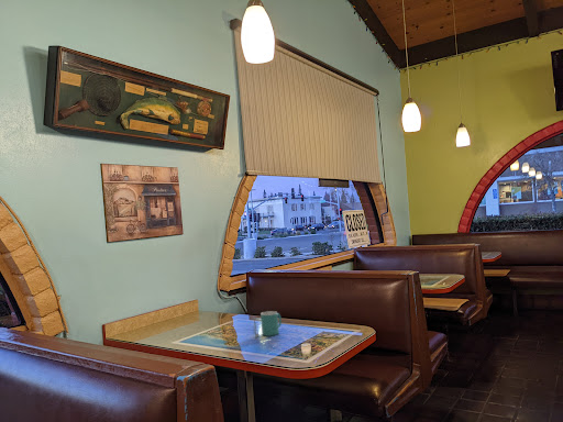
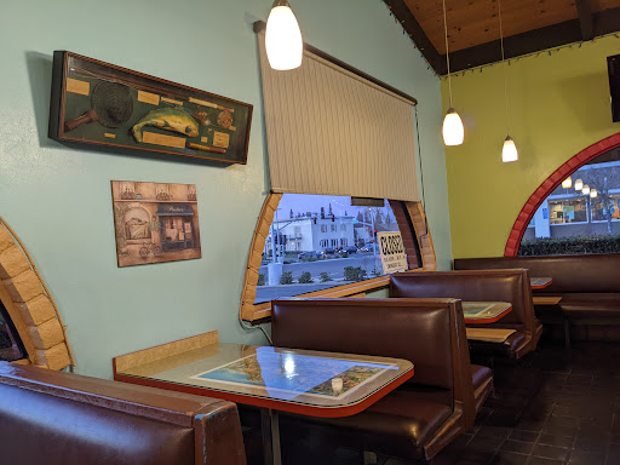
- mug (272, 322)
